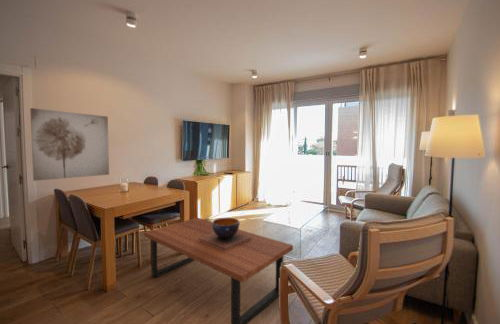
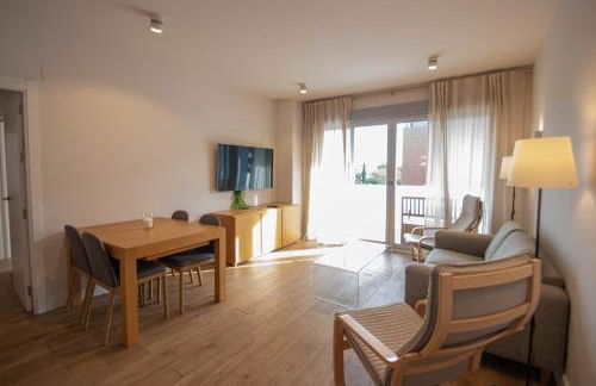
- coffee table (213, 261)
- decorative bowl (225, 230)
- wall art (74, 145)
